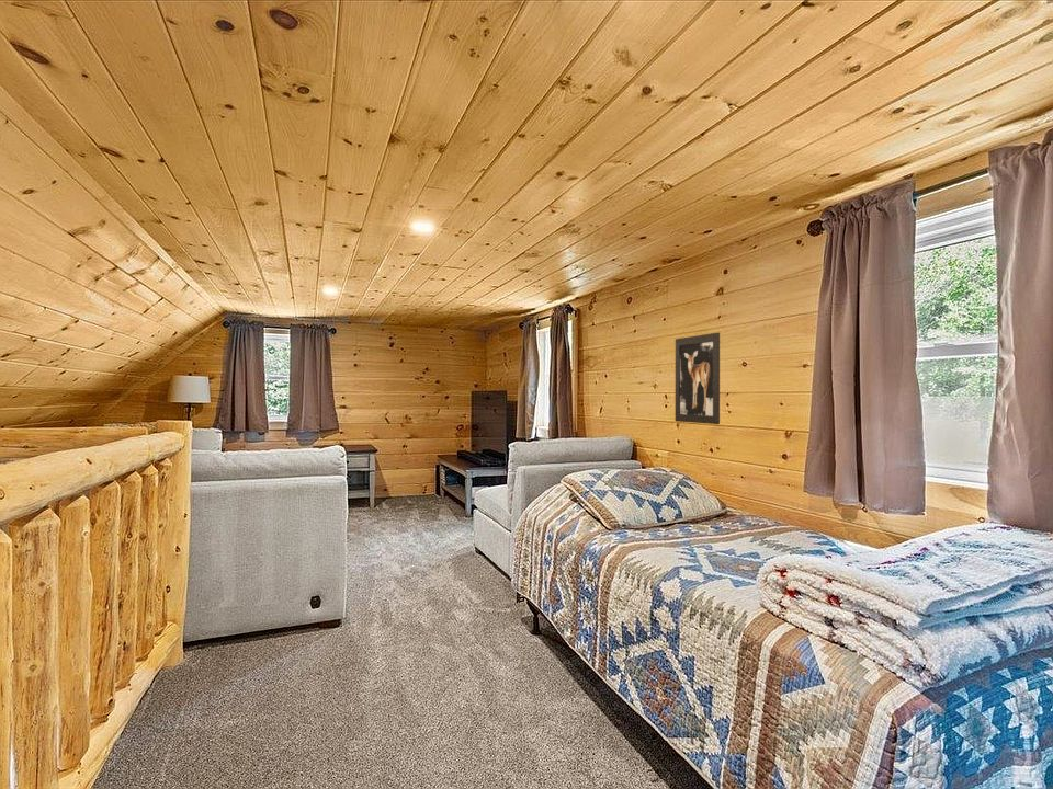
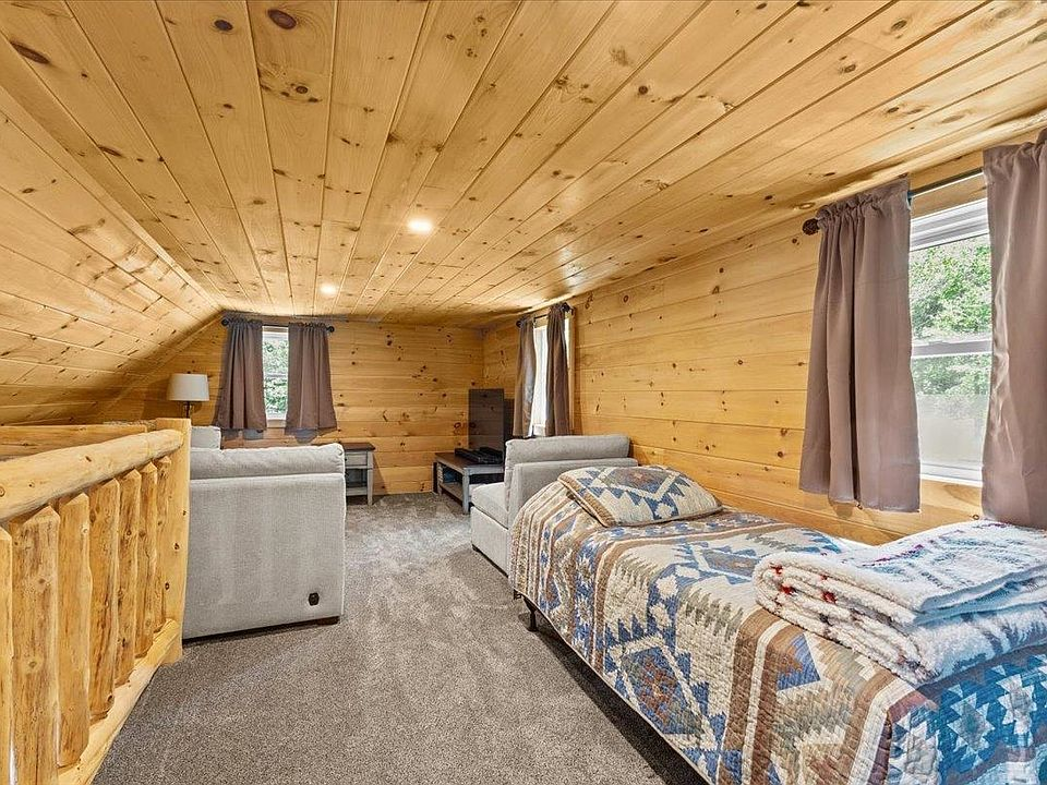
- wall art (695, 379)
